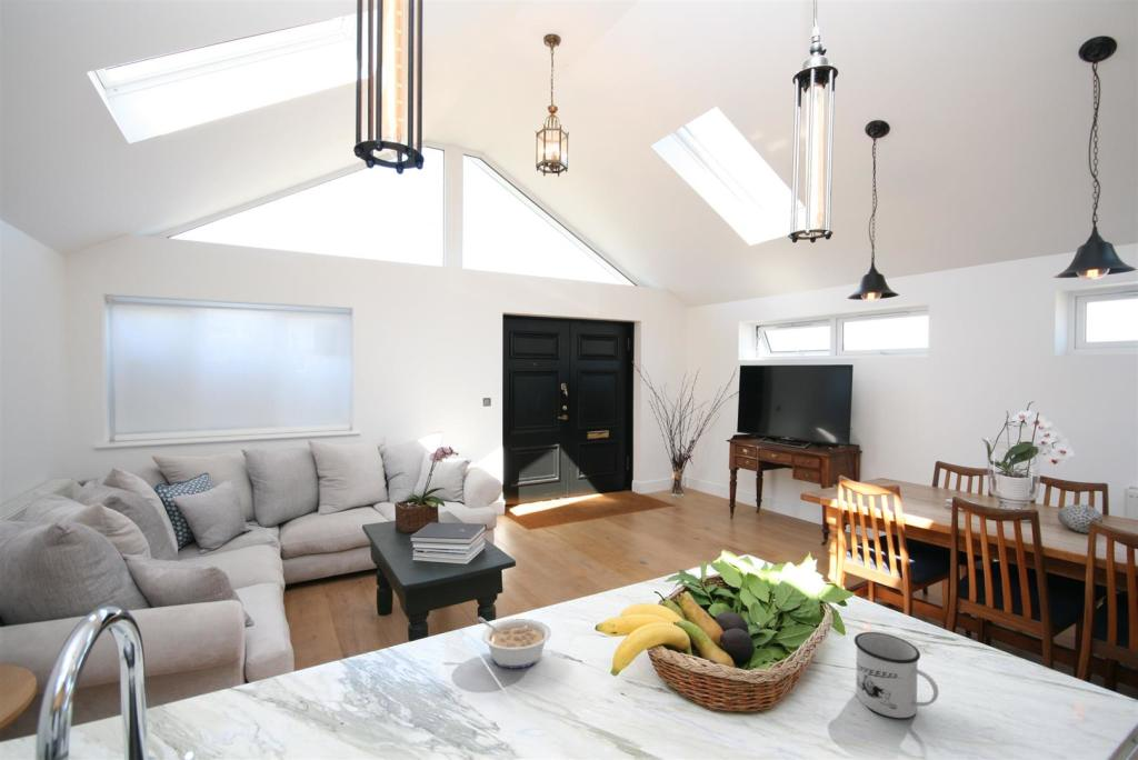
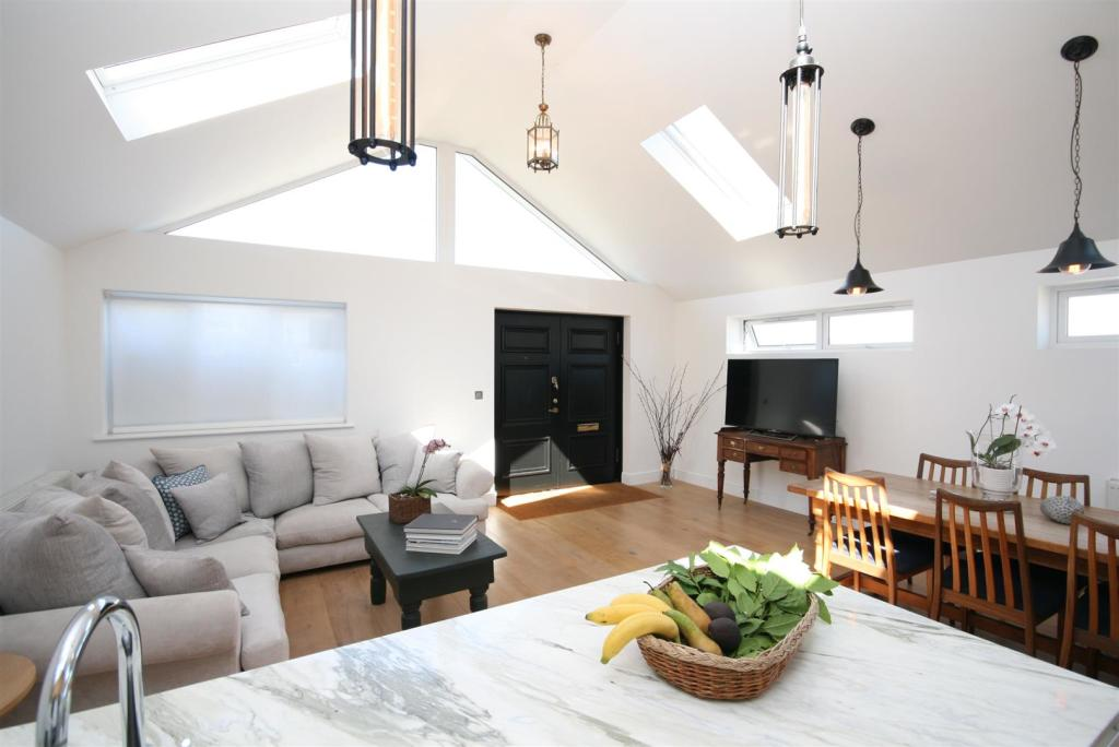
- mug (895, 678)
- legume (513, 642)
